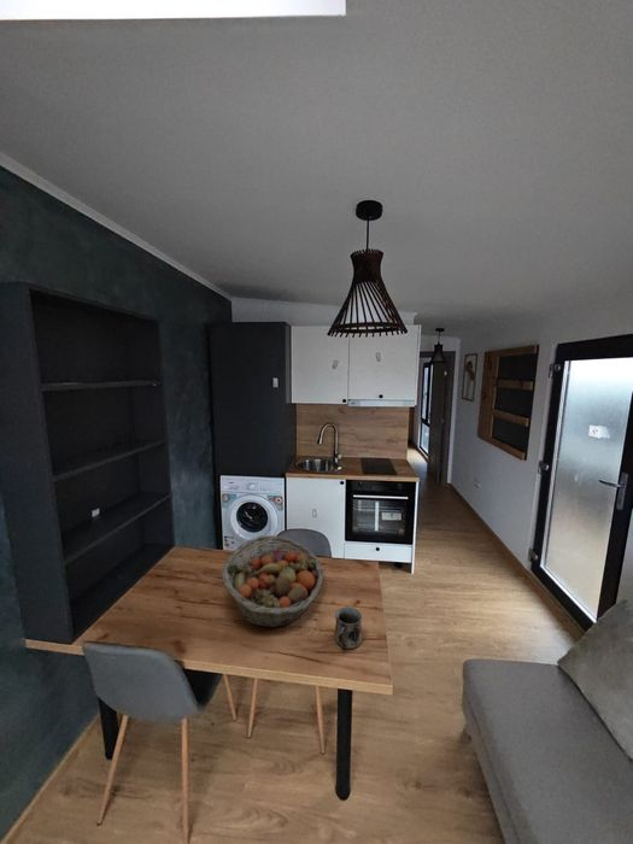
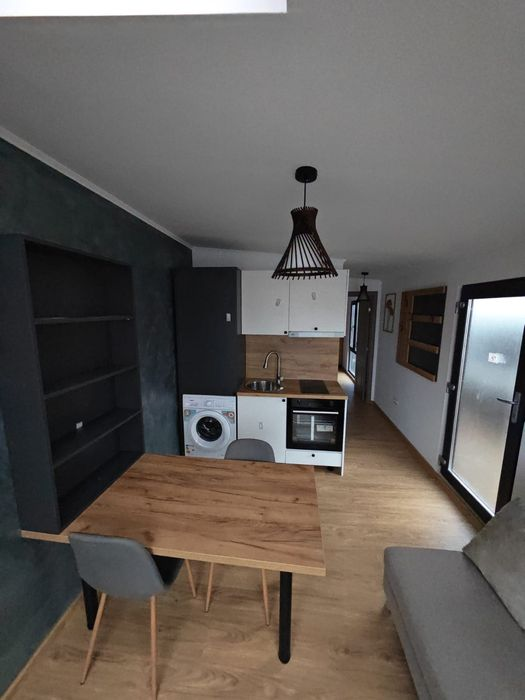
- mug (347, 628)
- fruit basket (275, 578)
